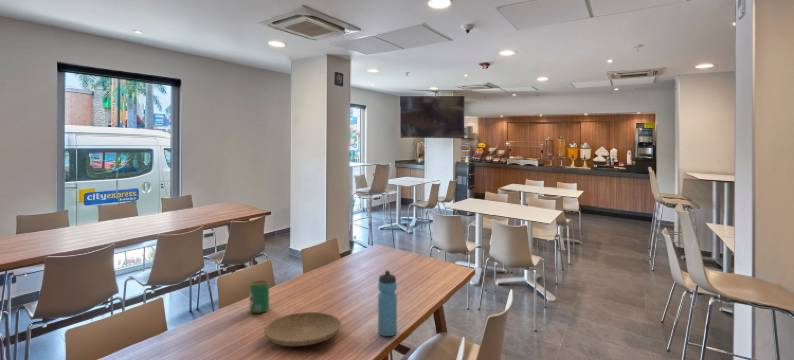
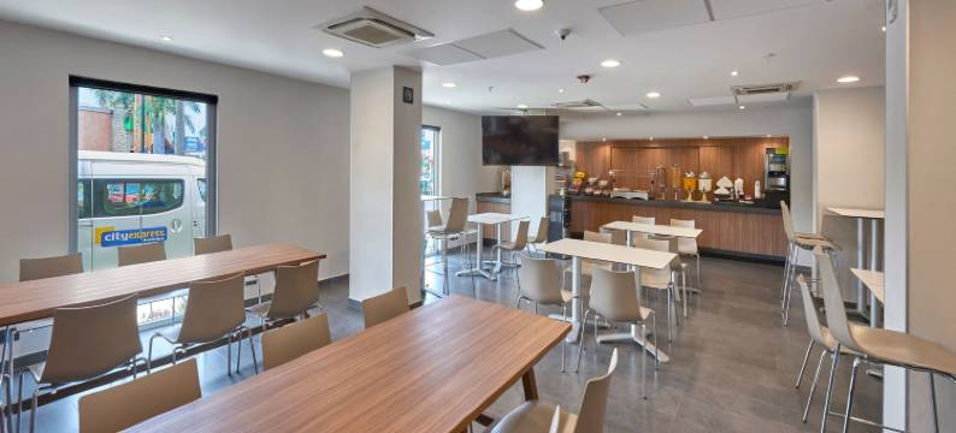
- water bottle (387, 301)
- beverage can (259, 296)
- plate (303, 331)
